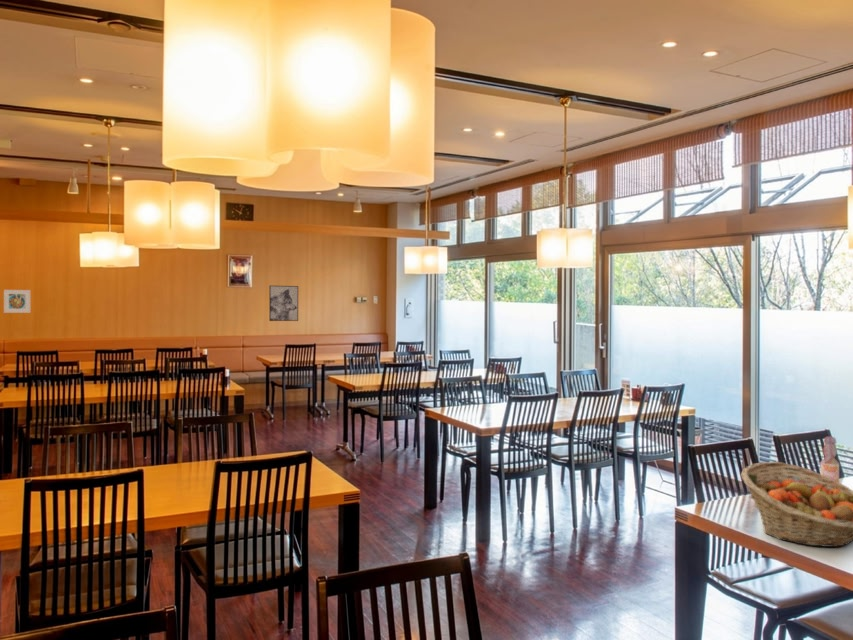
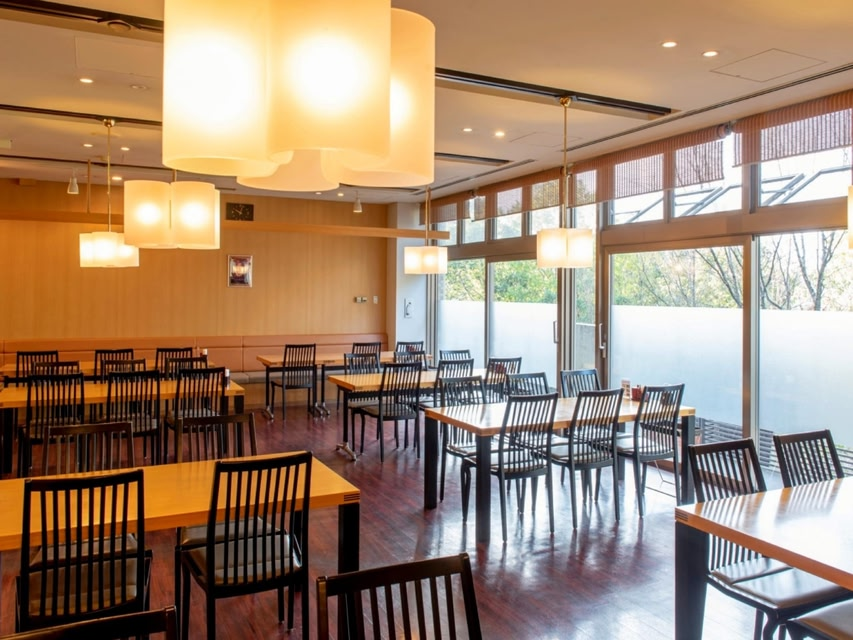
- fruit basket (804, 502)
- wall art (283, 303)
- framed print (17, 301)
- bottle (829, 465)
